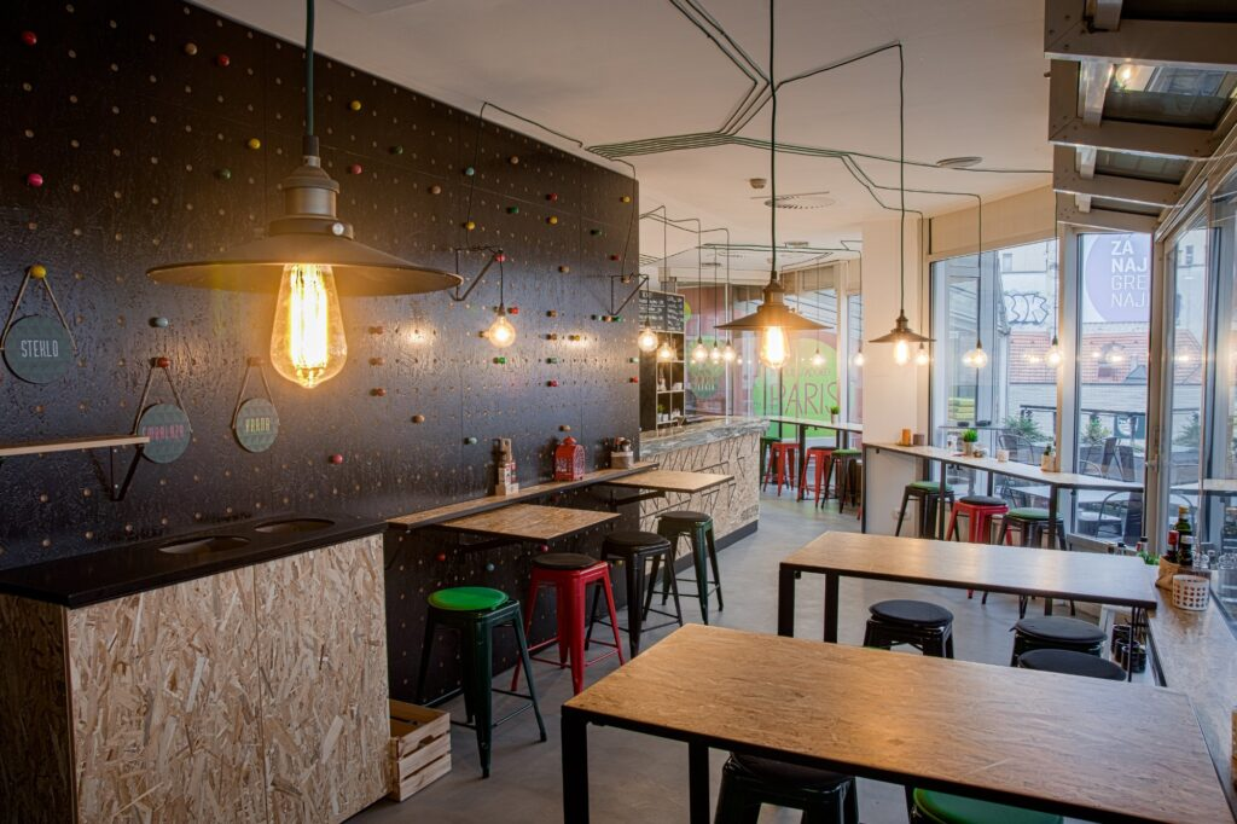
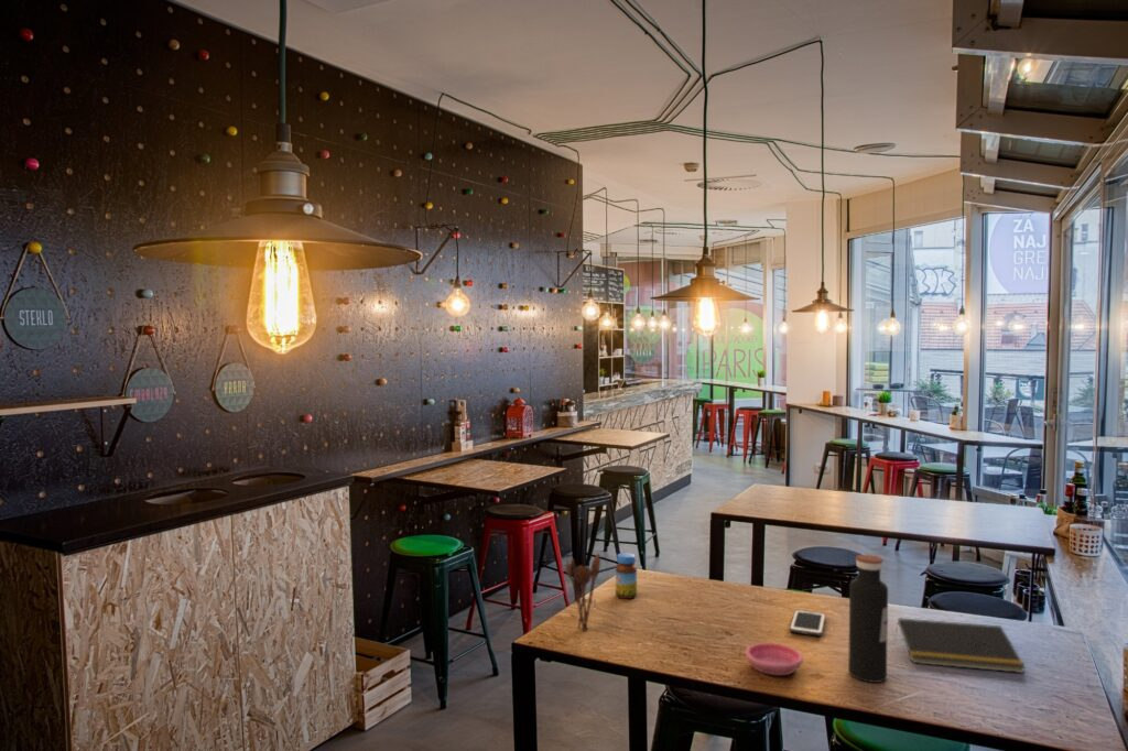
+ saucer (773, 660)
+ jar (626, 575)
+ water bottle (868, 617)
+ notepad (957, 643)
+ utensil holder (584, 591)
+ cell phone (807, 622)
